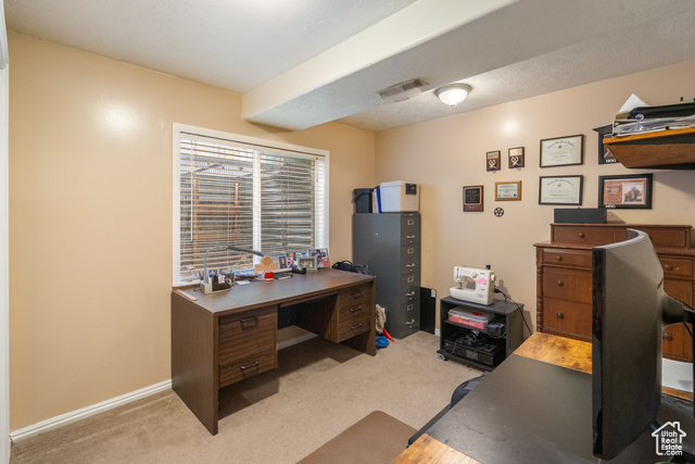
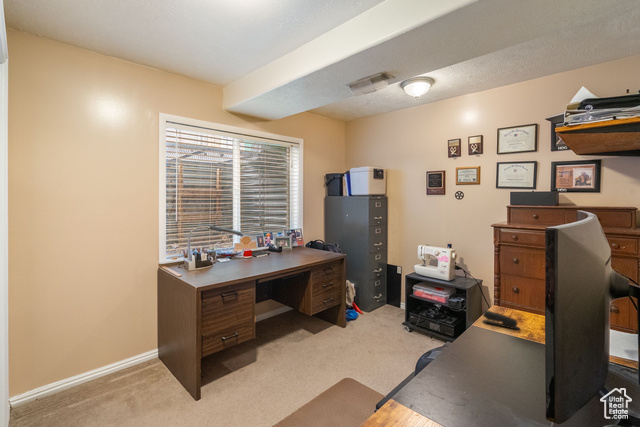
+ stapler (500, 319)
